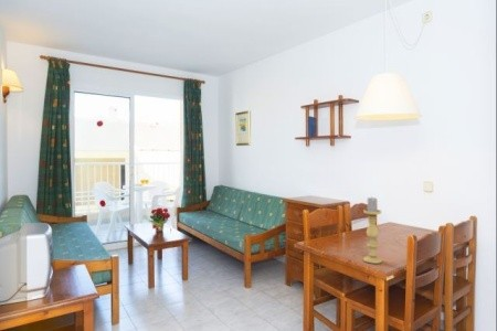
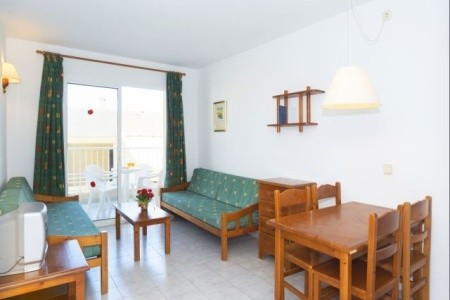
- candle holder (372, 228)
